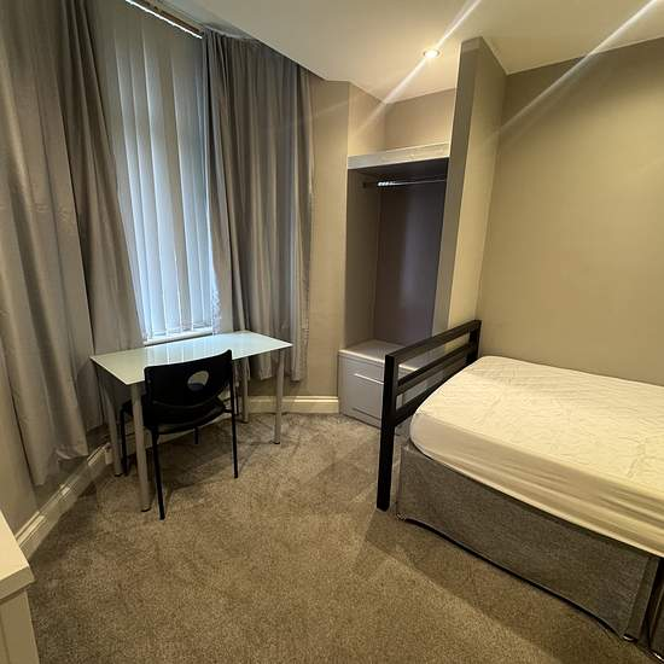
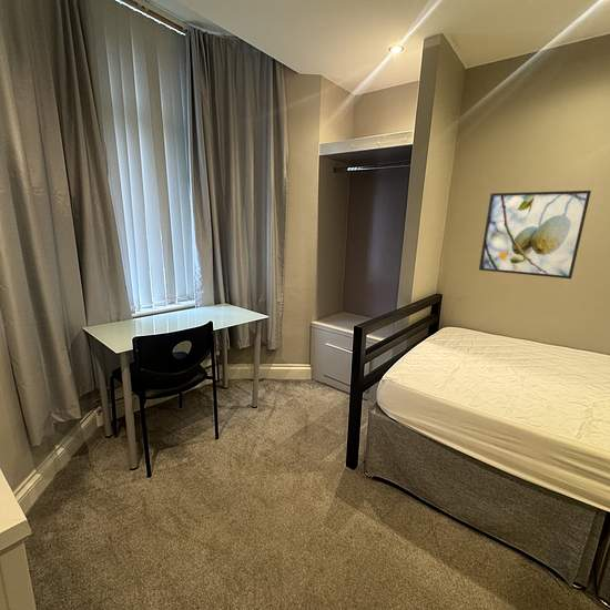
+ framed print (529, 234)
